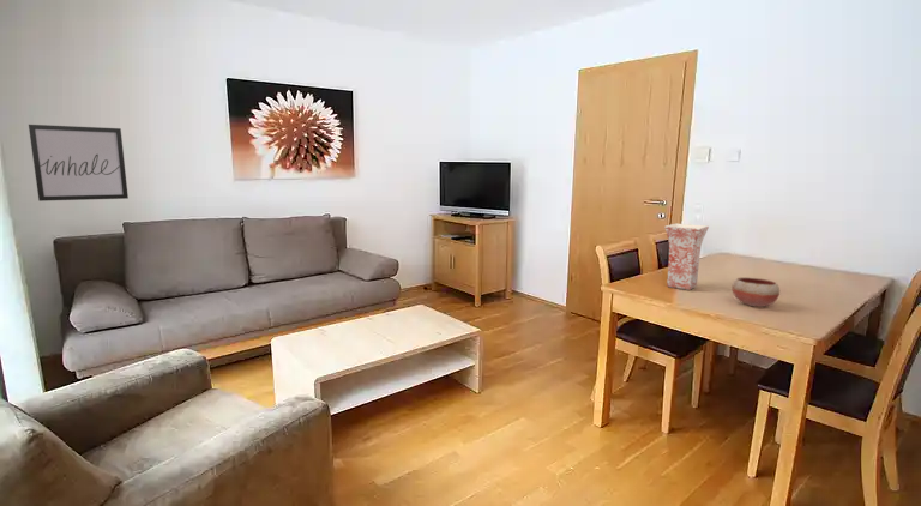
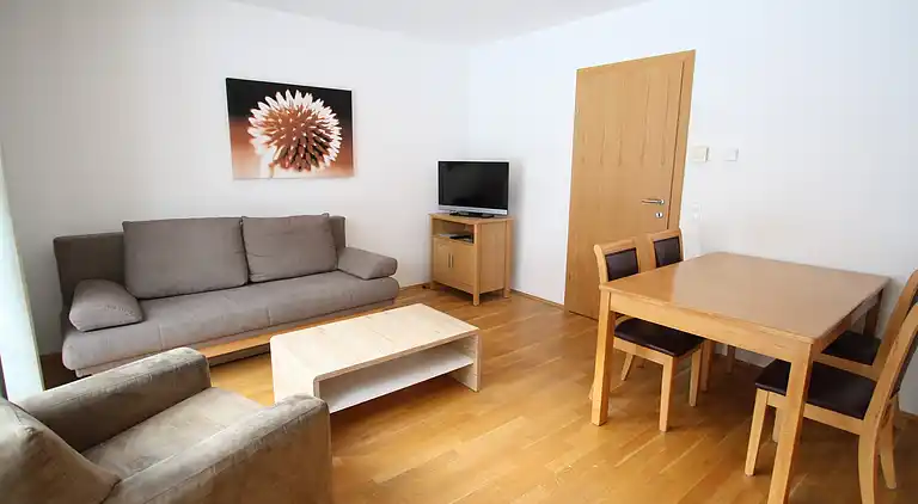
- wall art (80, 163)
- vase (684, 257)
- bowl (754, 291)
